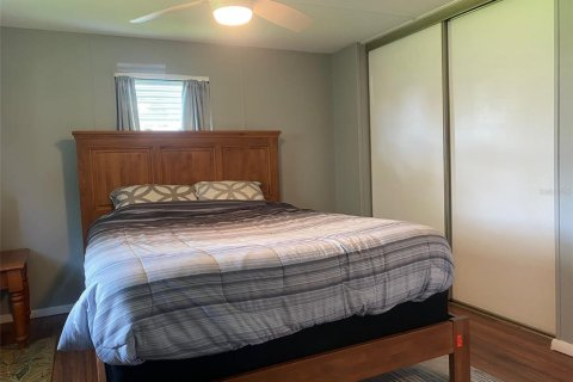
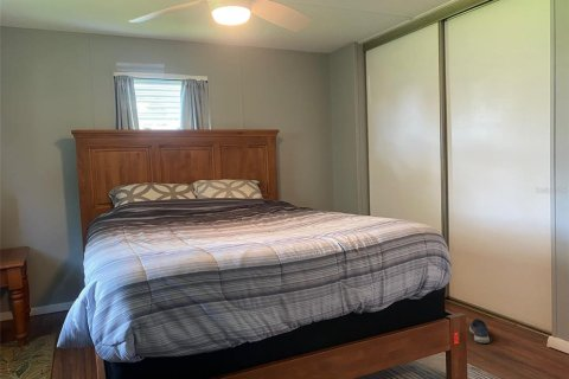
+ shoe (479, 326)
